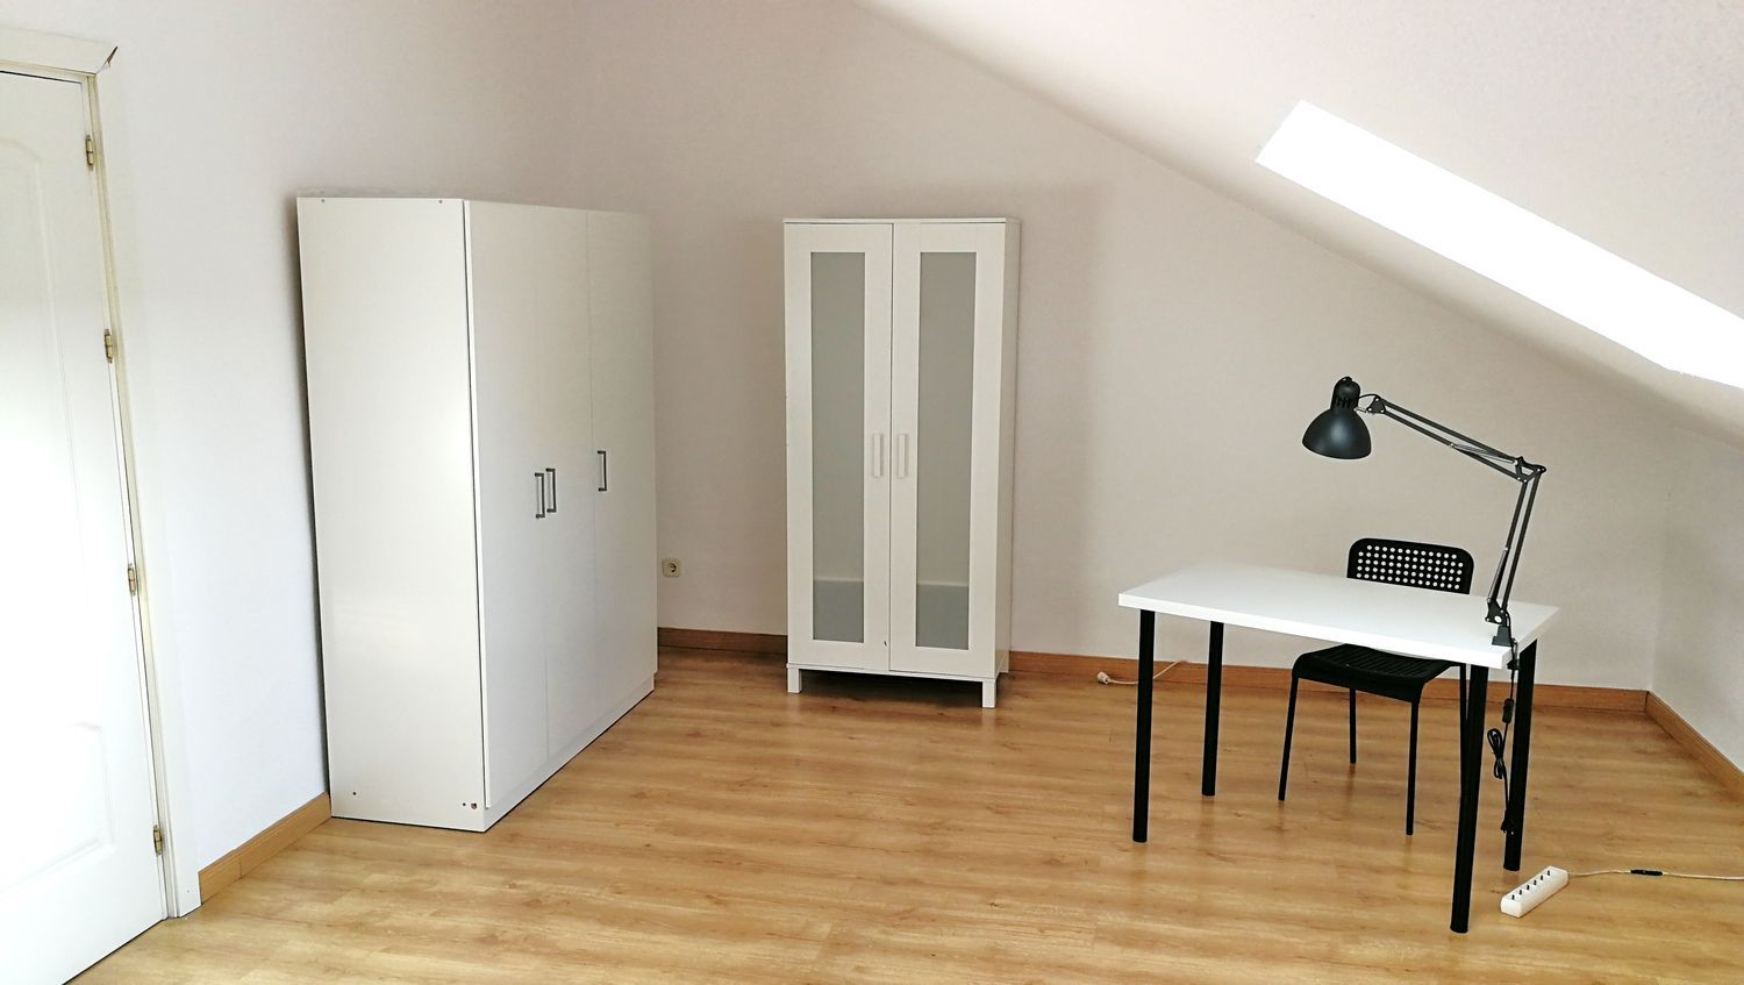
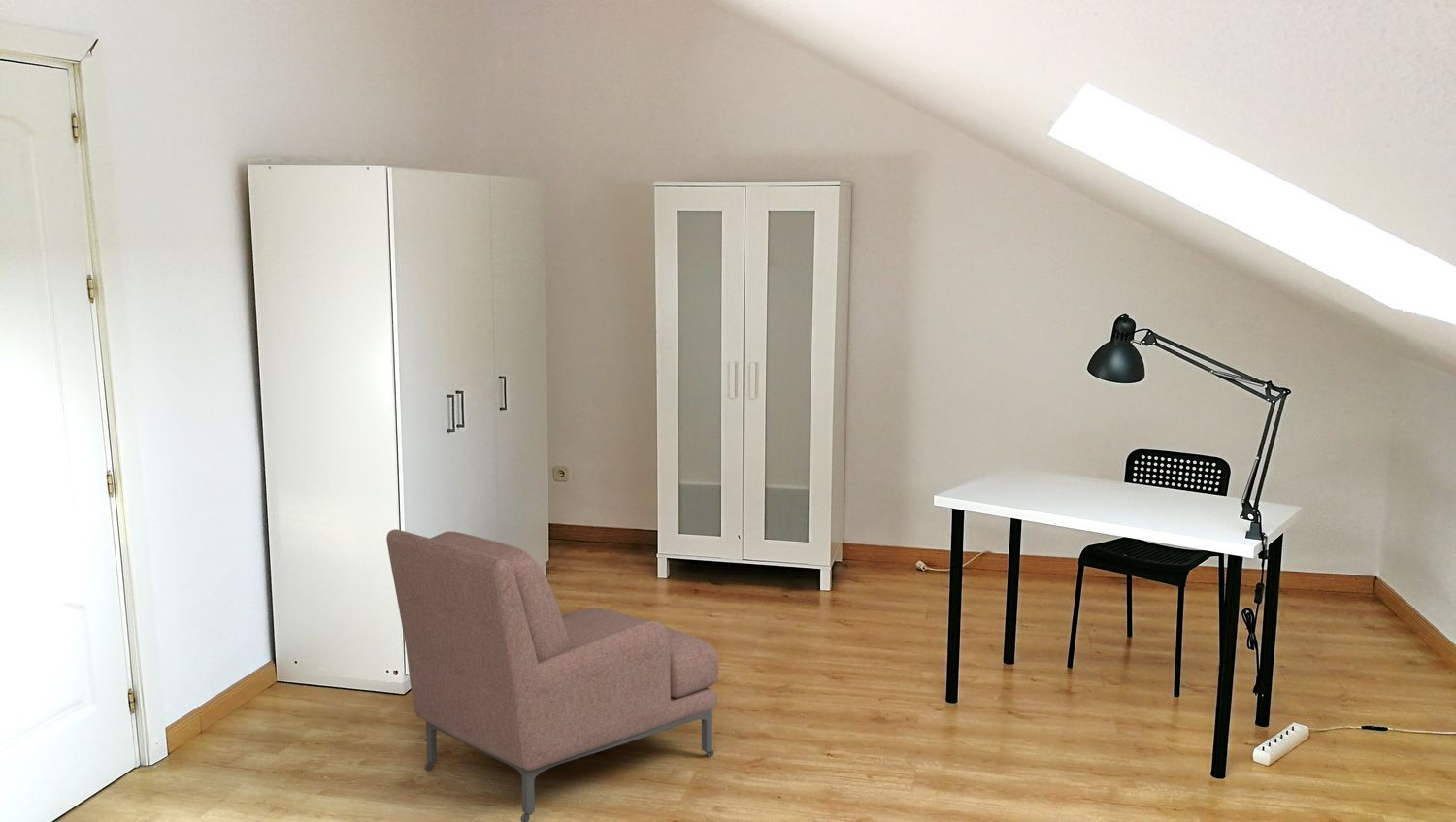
+ armchair (556, 644)
